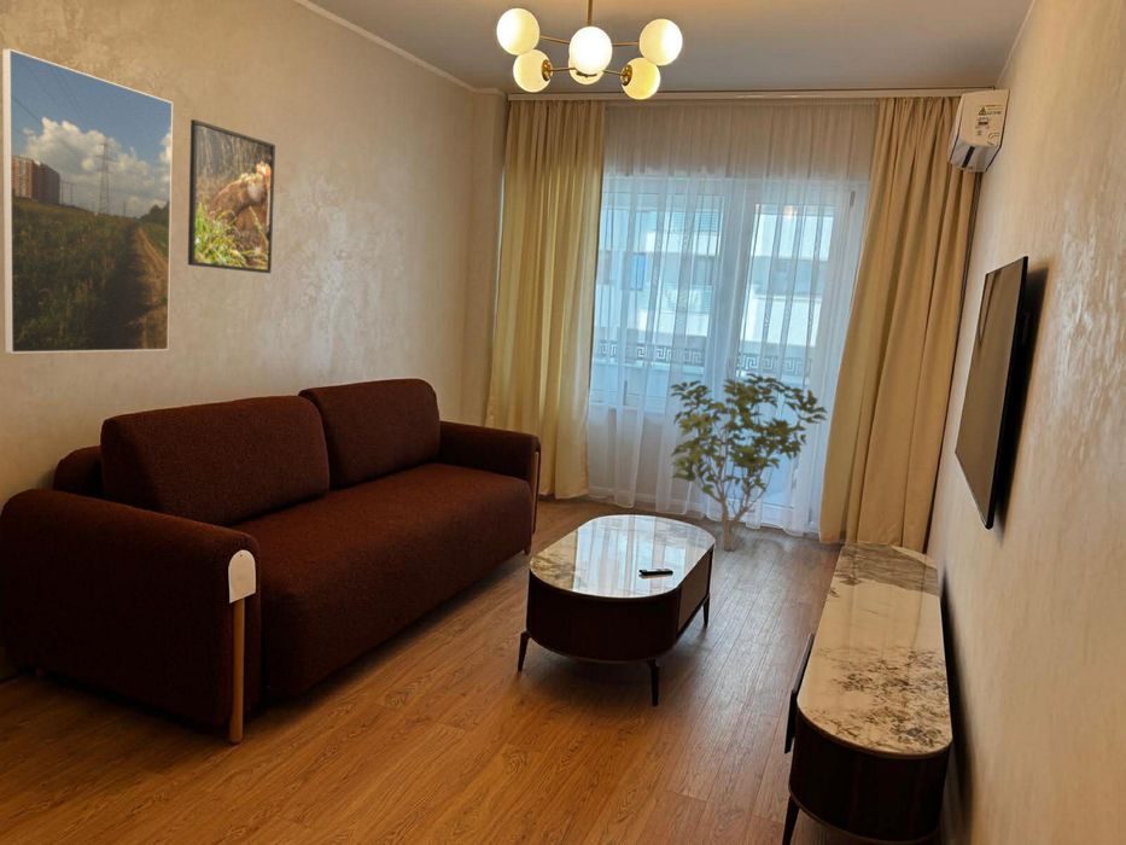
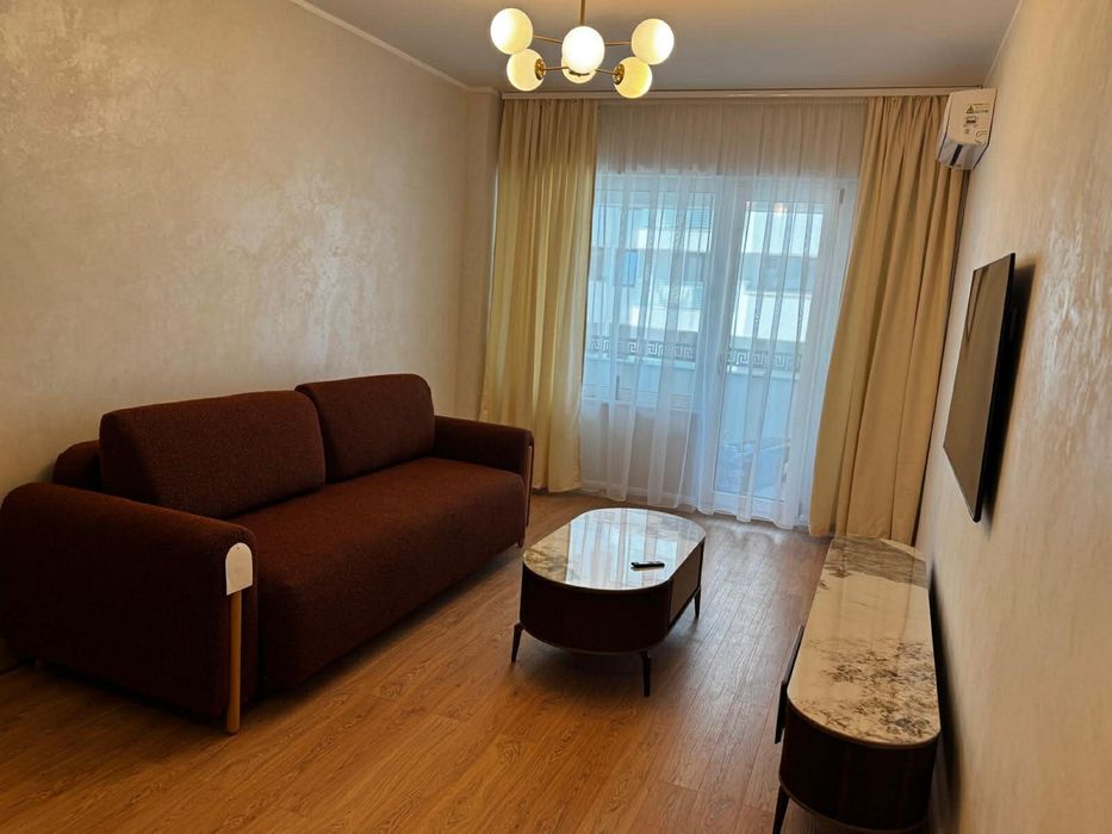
- shrub (739, 462)
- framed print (94, 217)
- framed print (233, 202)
